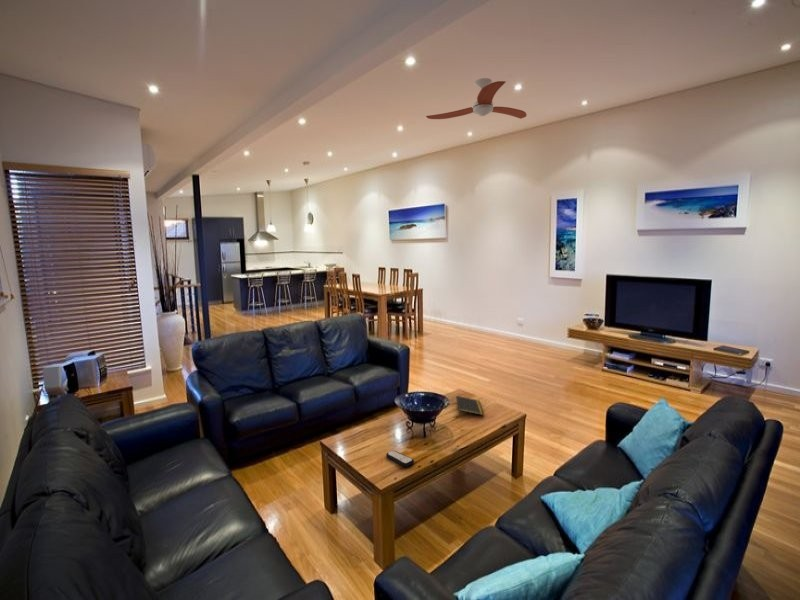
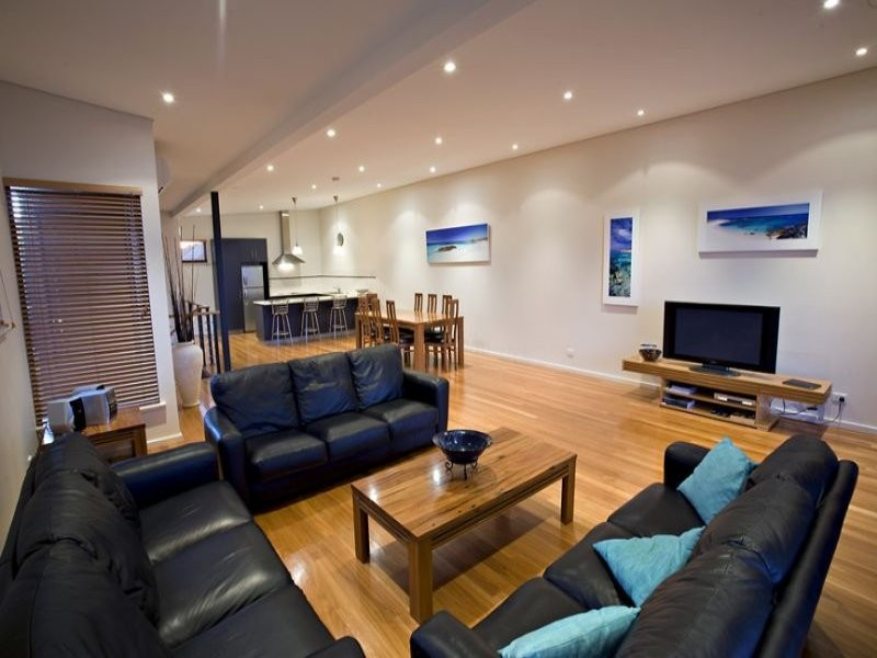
- remote control (399, 458)
- notepad (469, 405)
- ceiling fan (477, 97)
